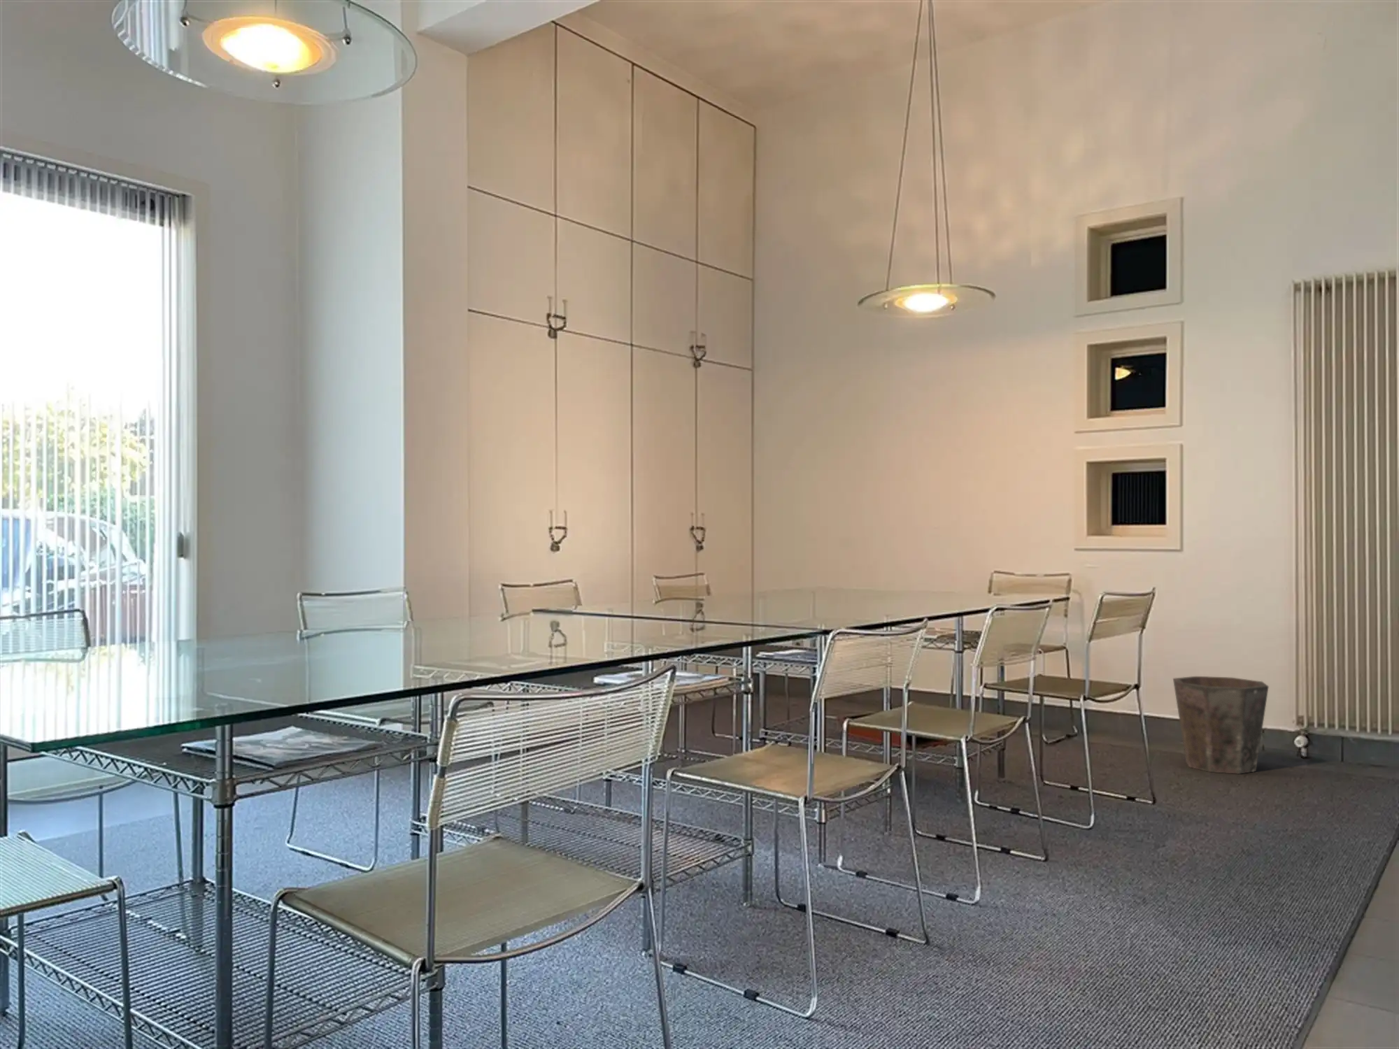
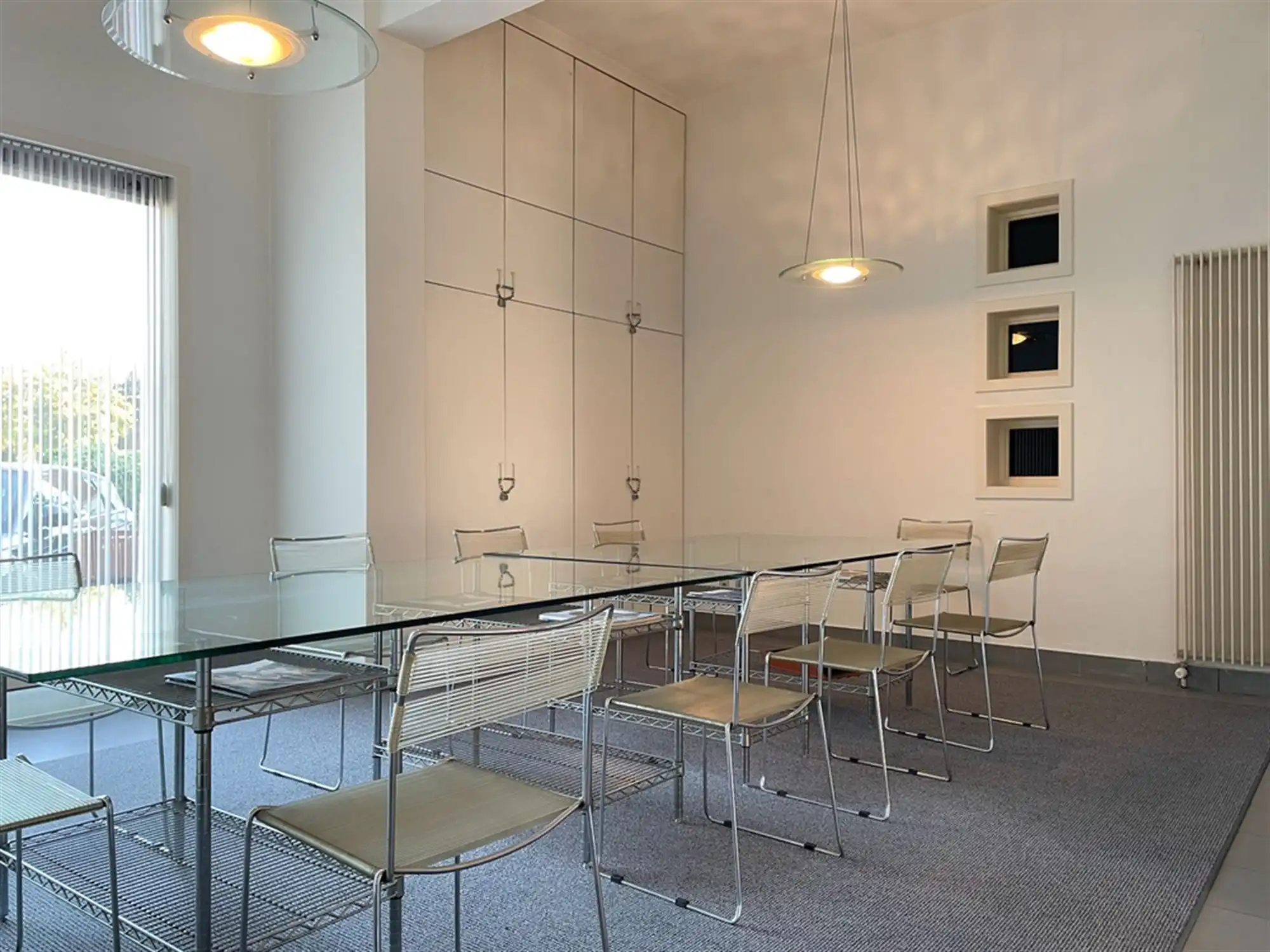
- waste bin (1219, 724)
